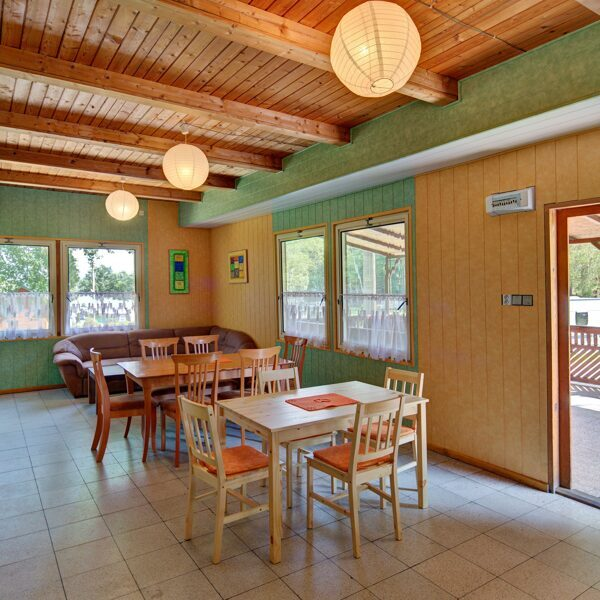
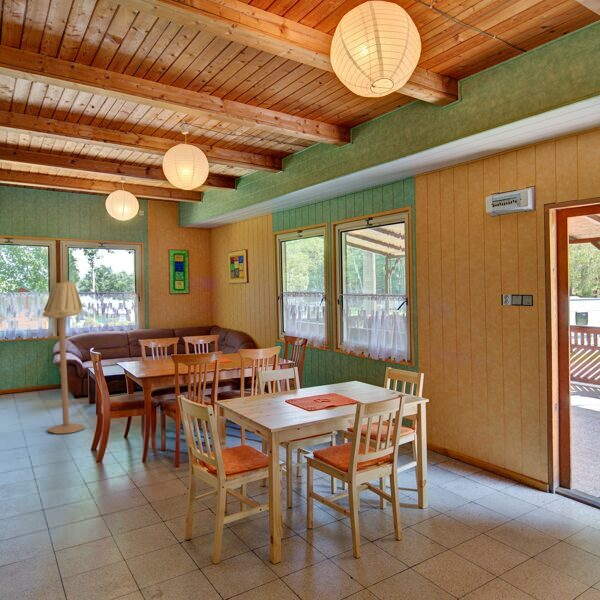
+ floor lamp (64, 356)
